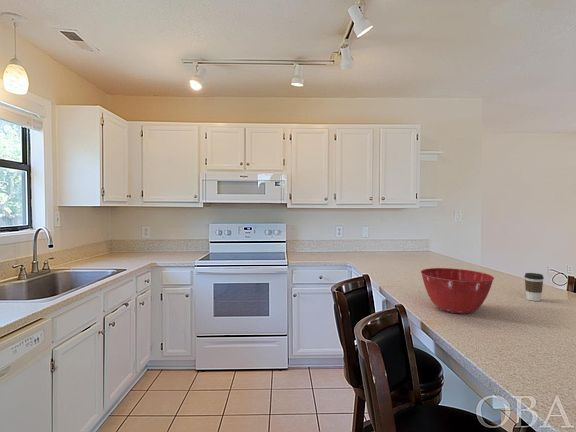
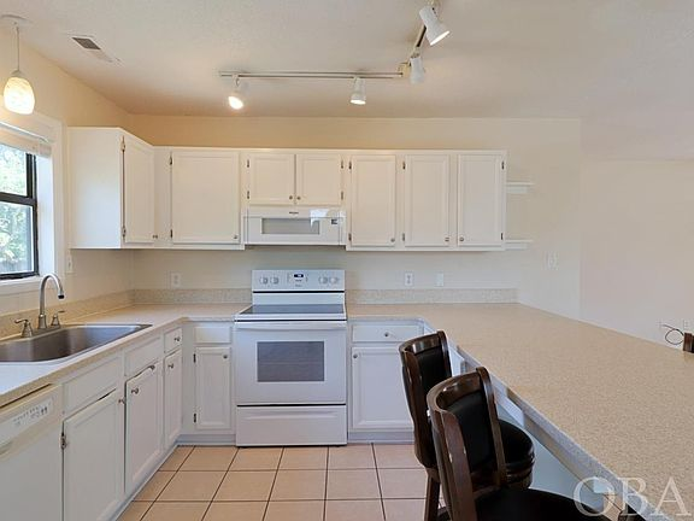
- coffee cup (533, 286)
- mixing bowl (455, 291)
